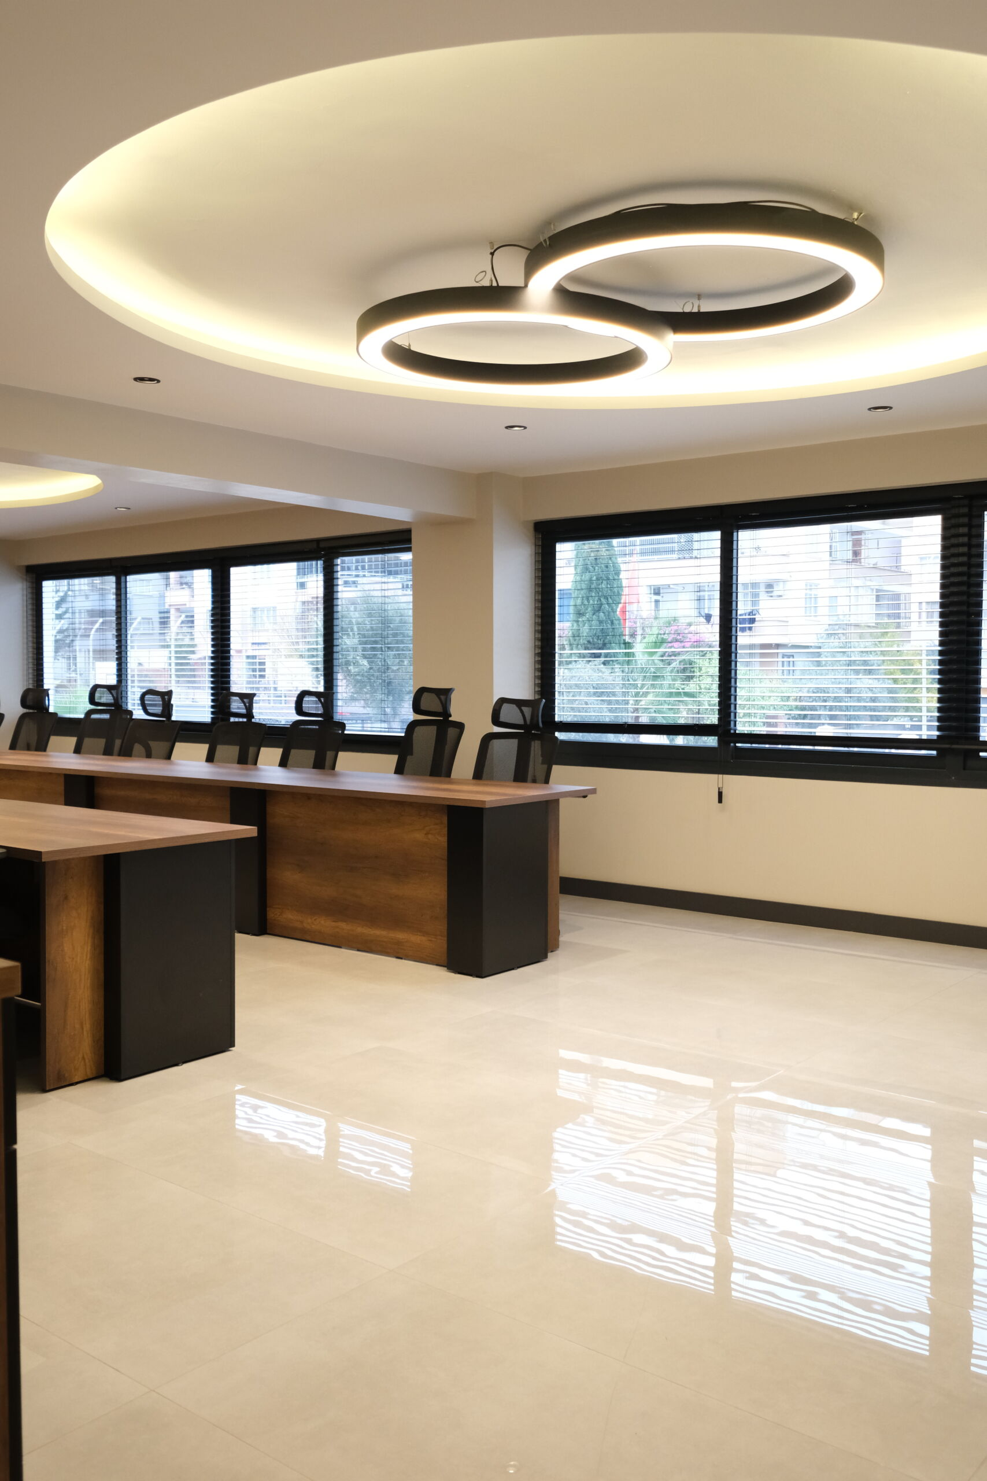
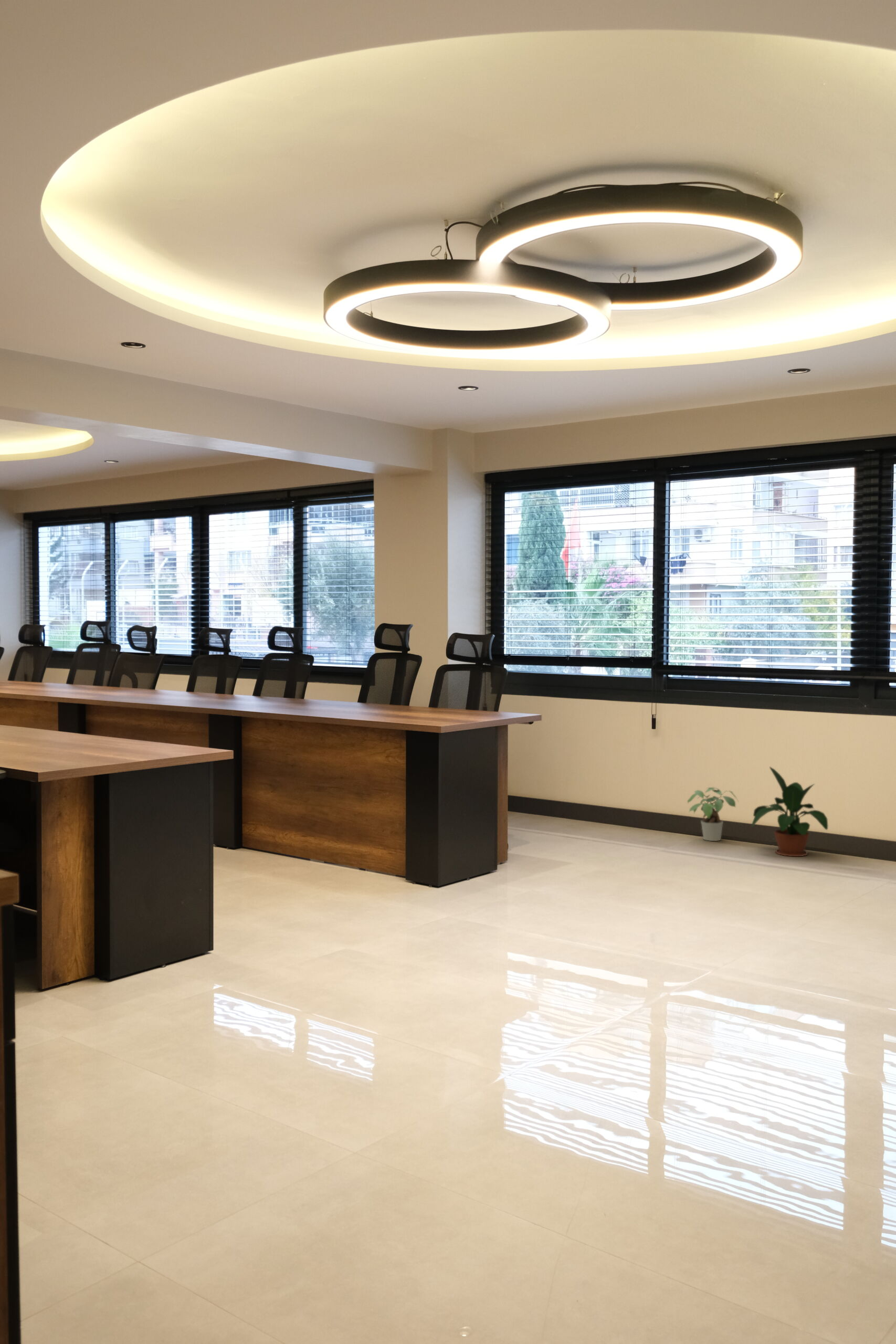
+ potted plant (792, 810)
+ potted plant (710, 814)
